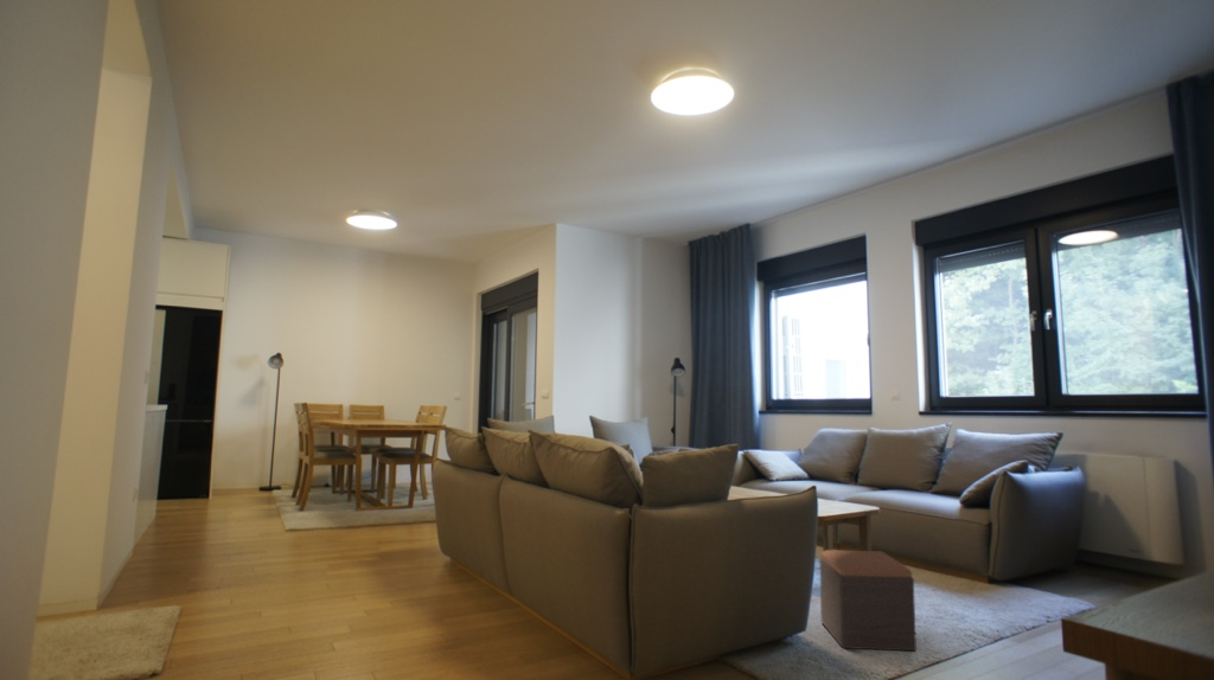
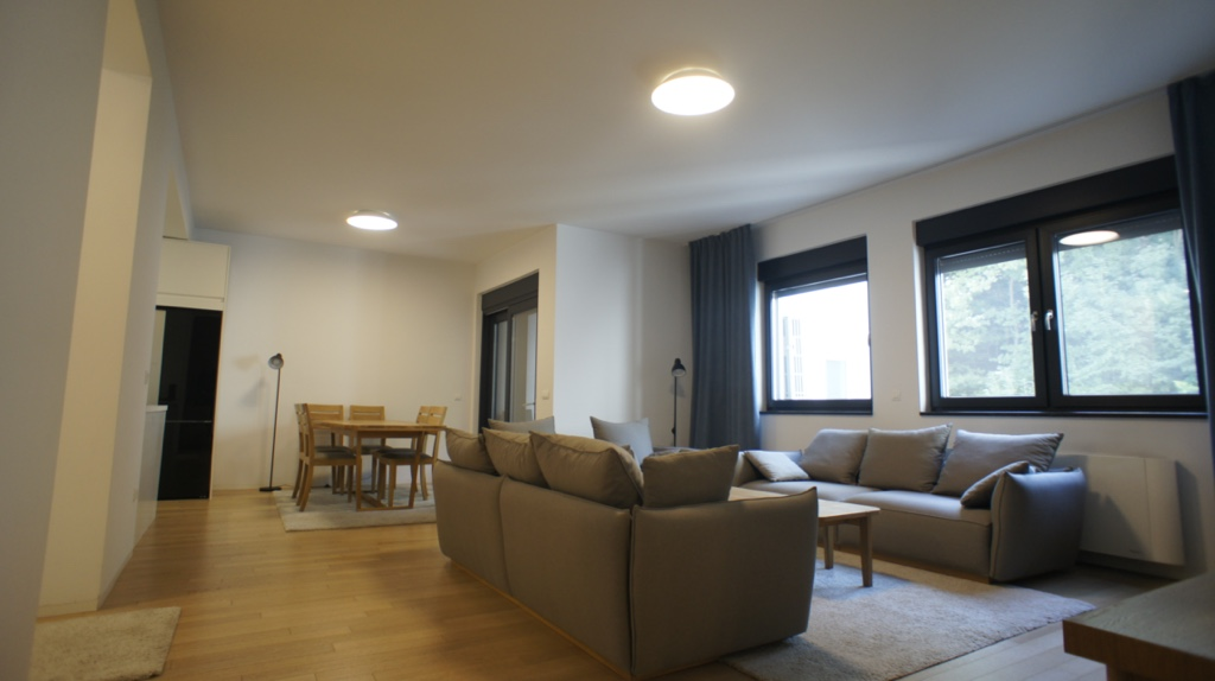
- footstool (864, 596)
